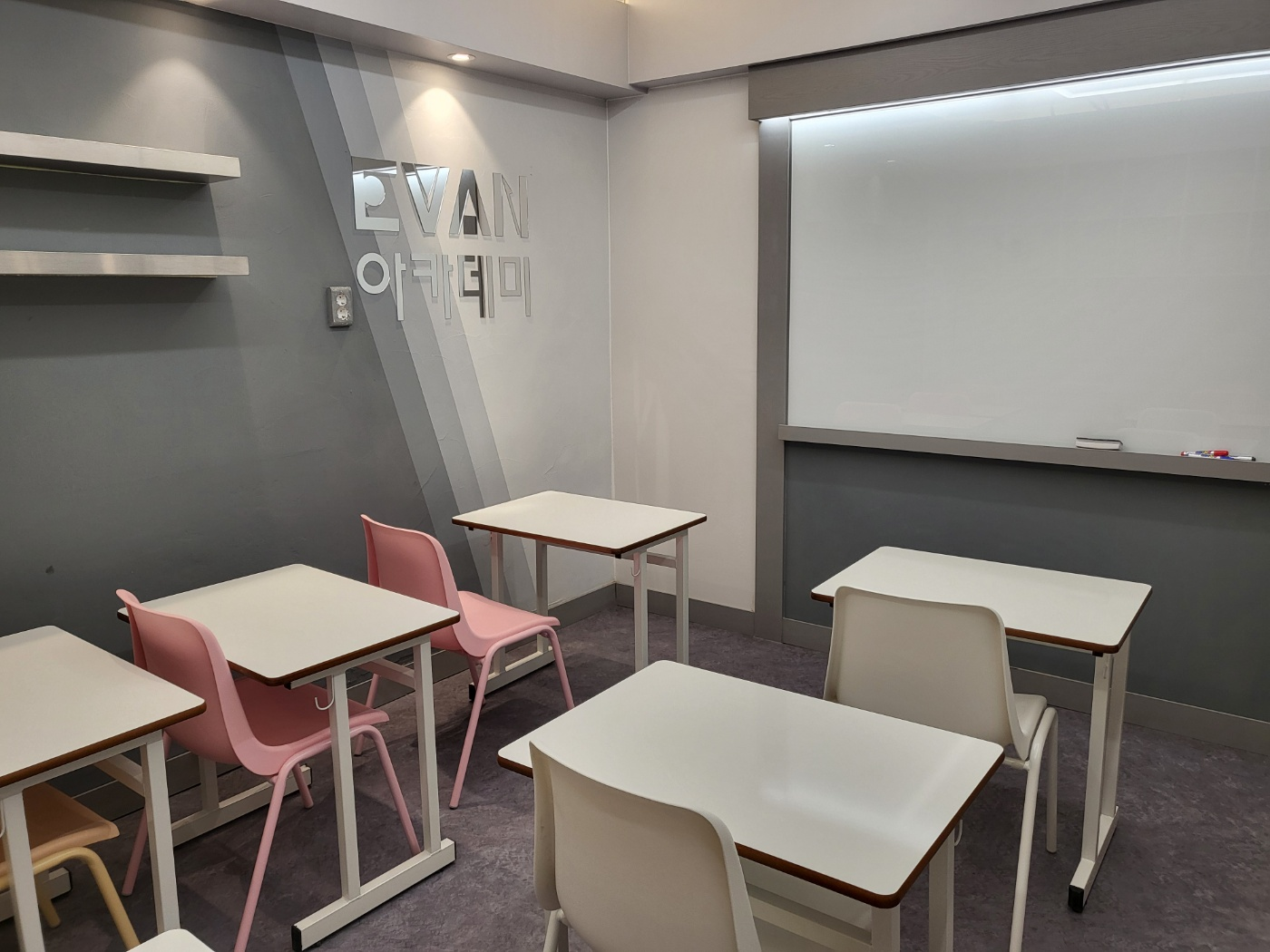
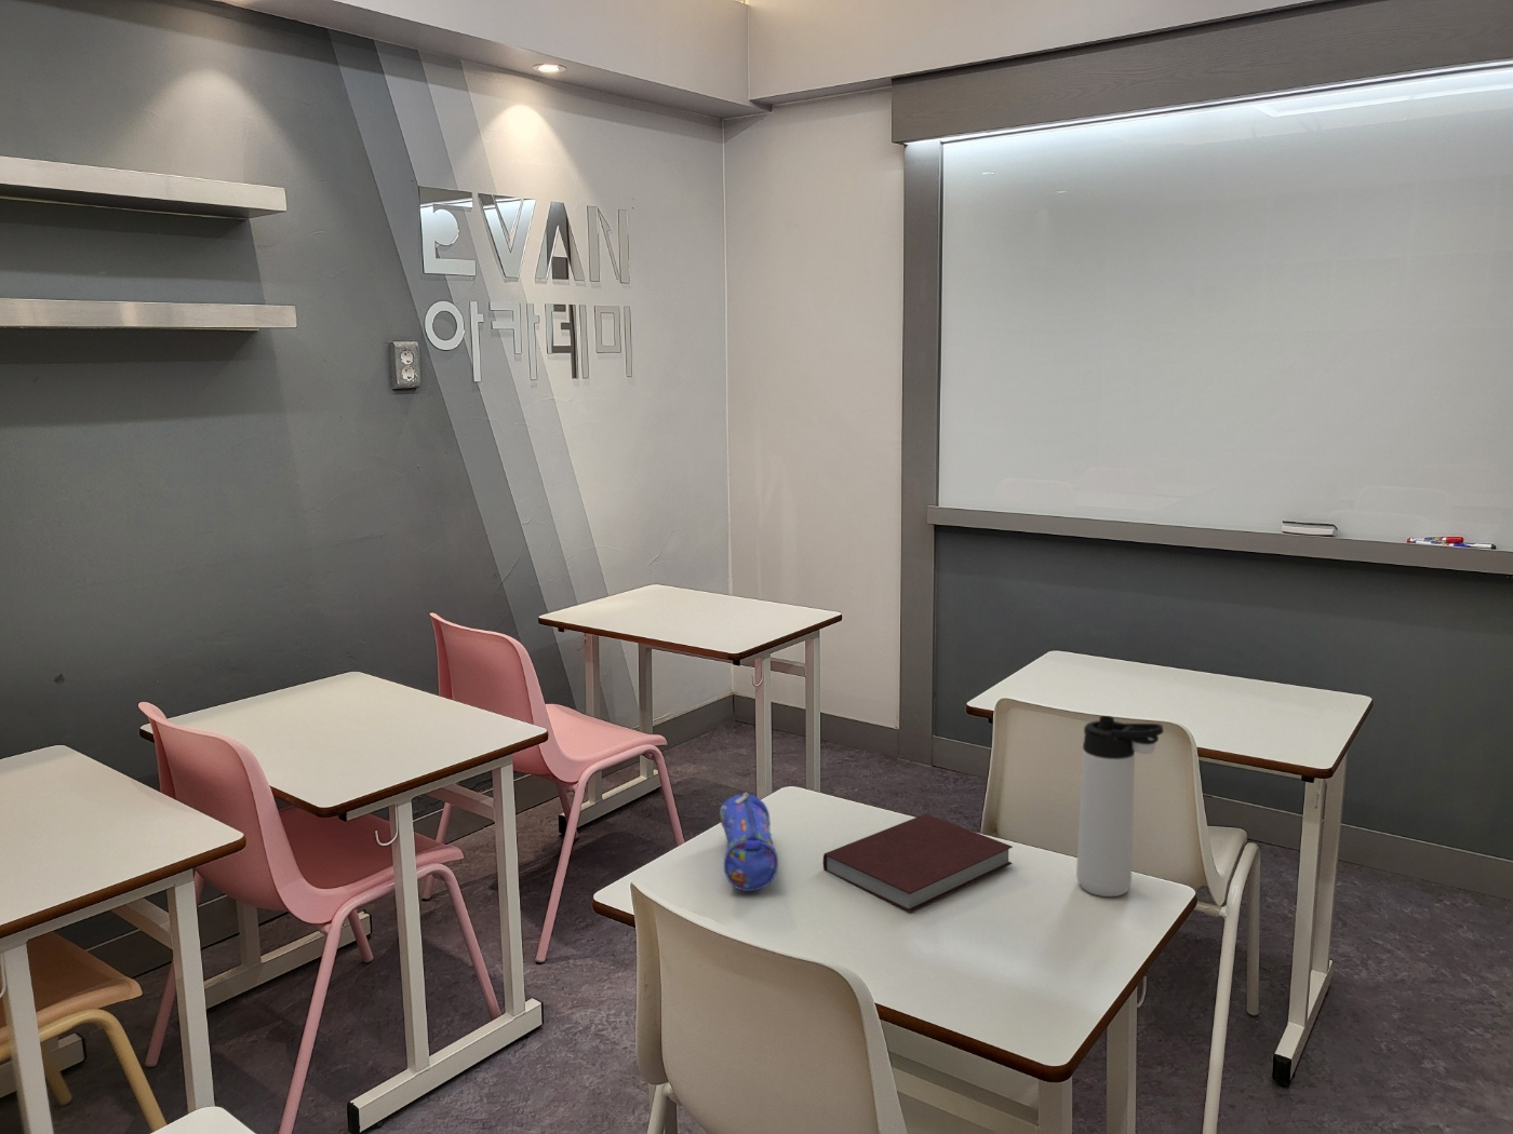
+ pencil case (747, 837)
+ thermos bottle (1119, 805)
+ notebook (917, 859)
